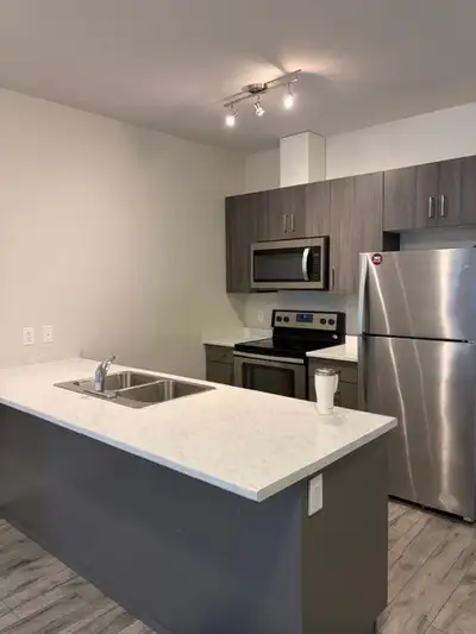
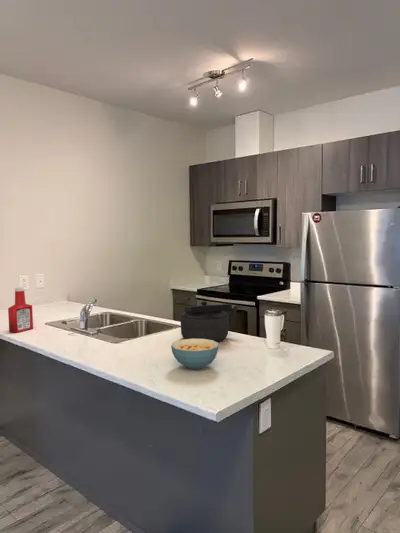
+ soap bottle (20, 309)
+ cereal bowl (195, 355)
+ kettle (206, 319)
